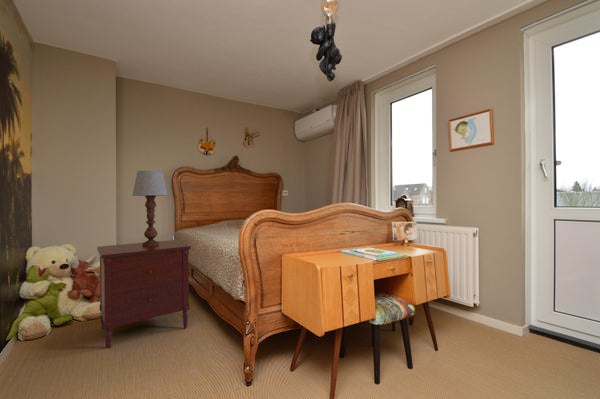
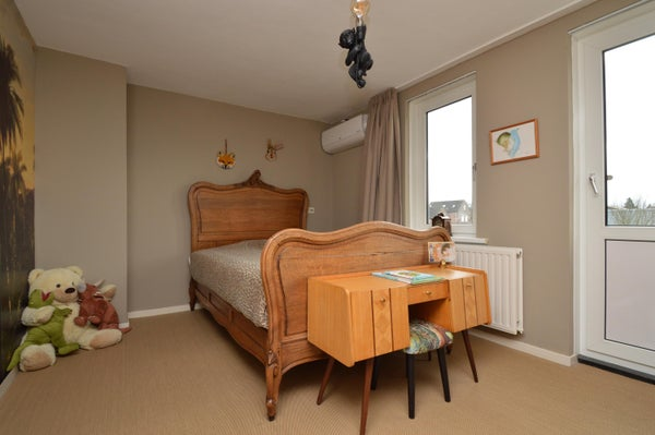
- dresser (144, 287)
- table lamp (150, 208)
